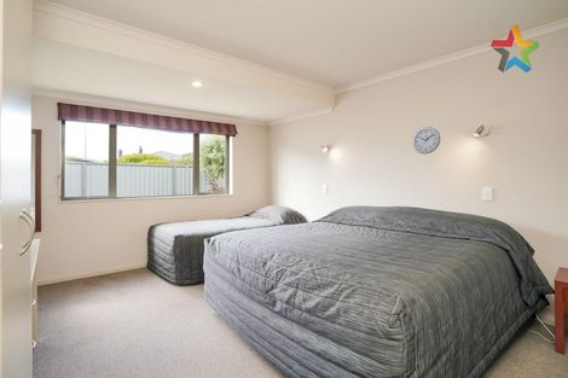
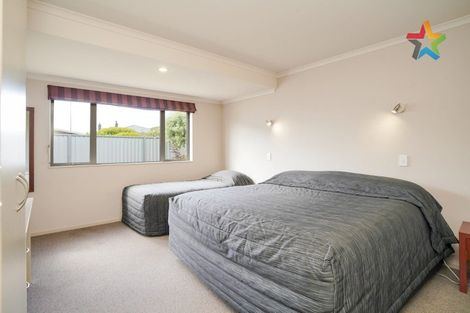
- wall clock (425, 140)
